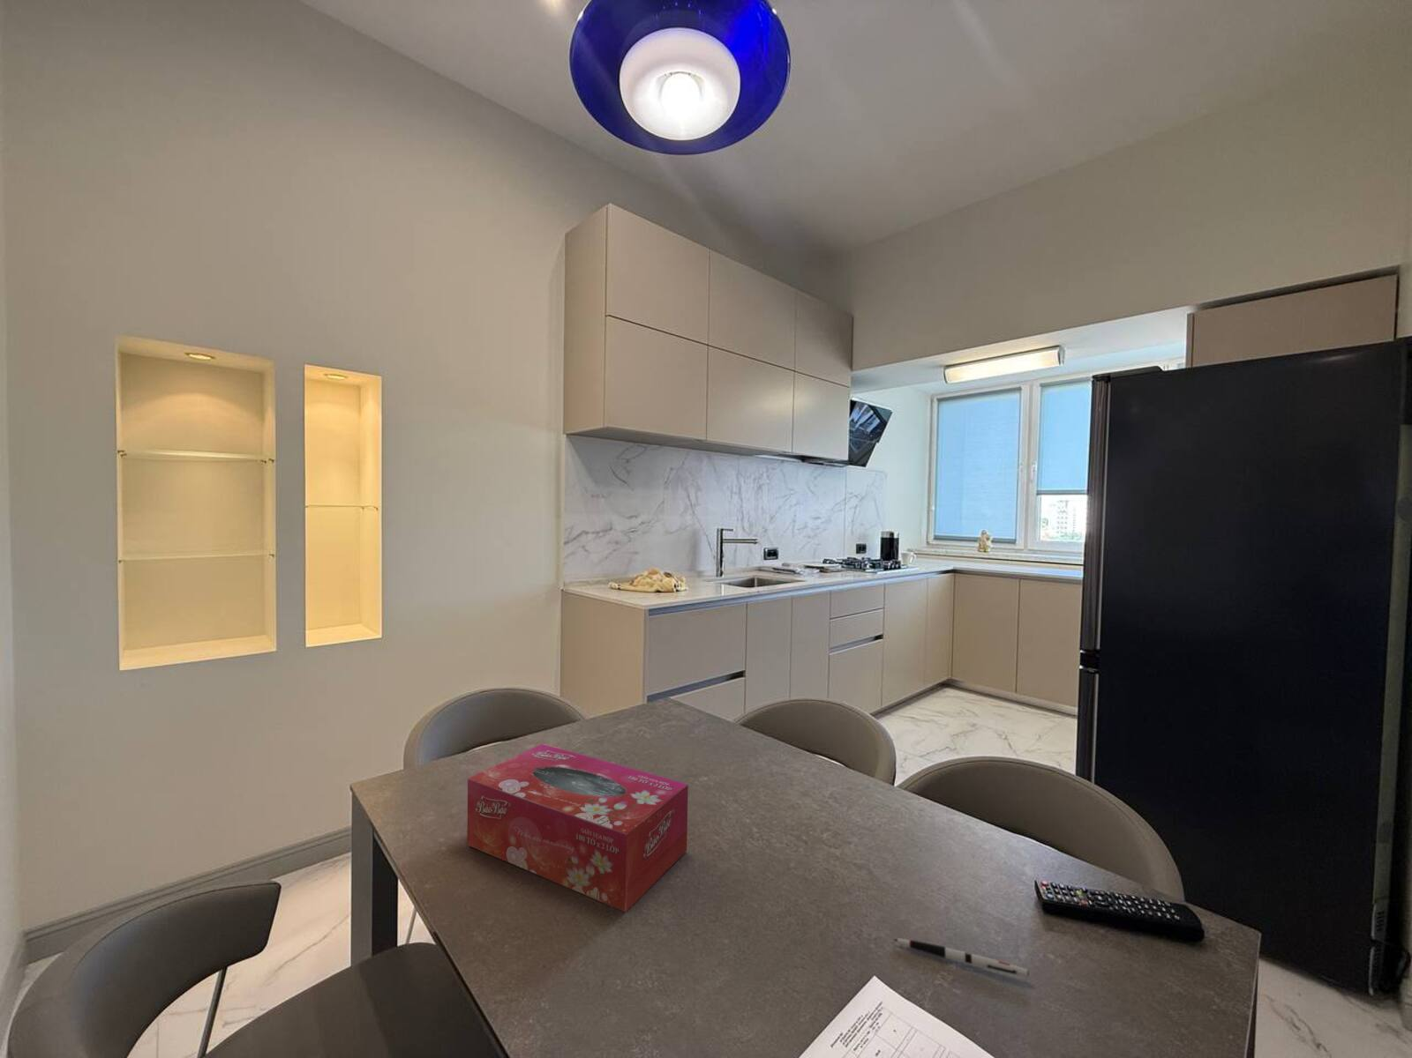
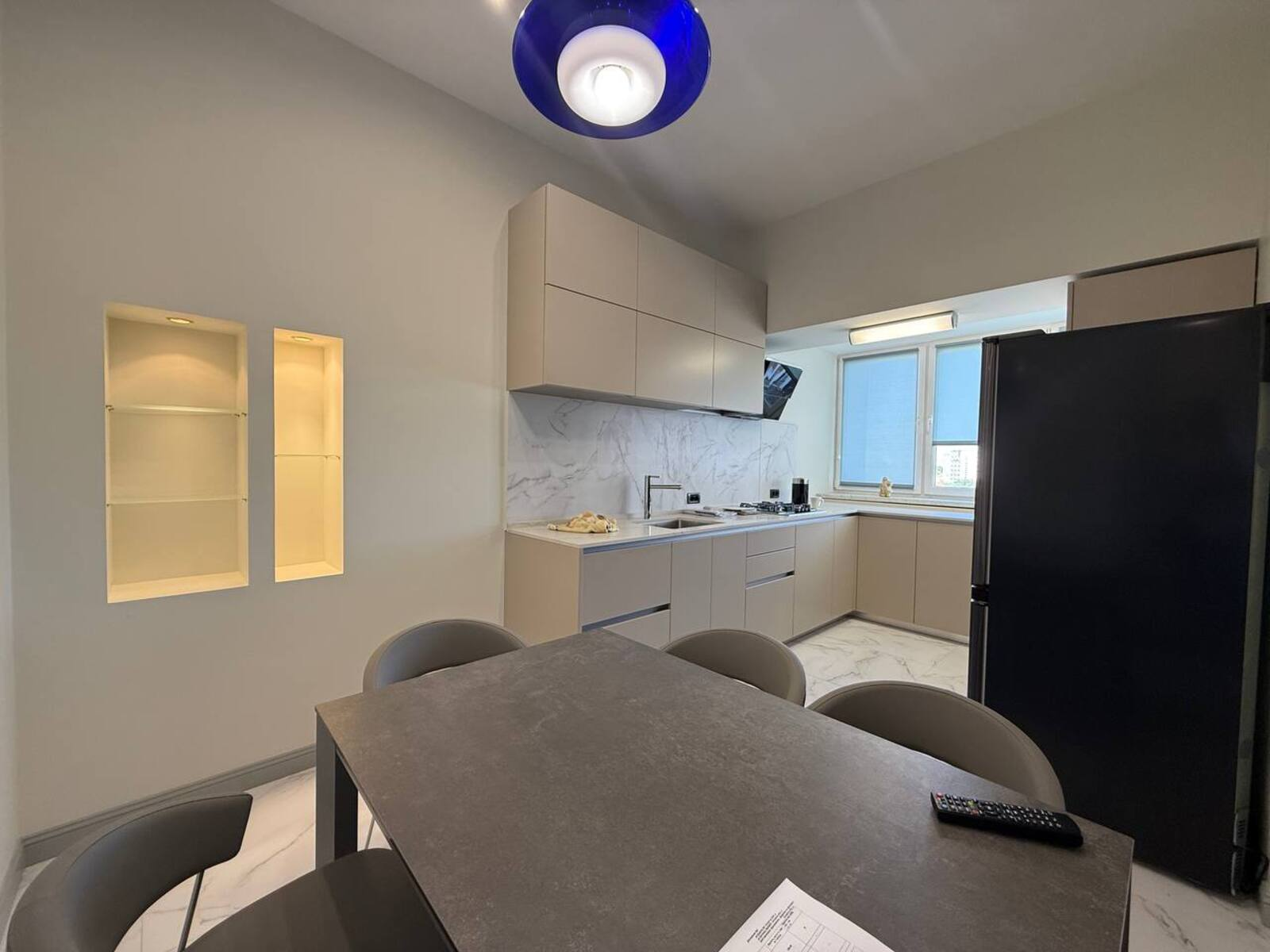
- pen (957, 956)
- tissue box (577, 814)
